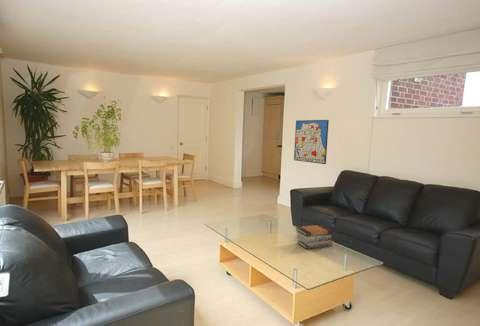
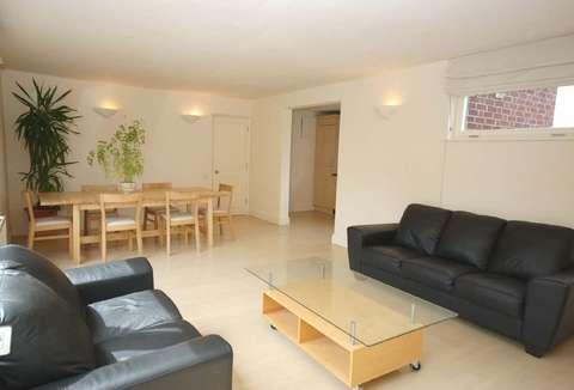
- wall art (310, 141)
- book stack (314, 236)
